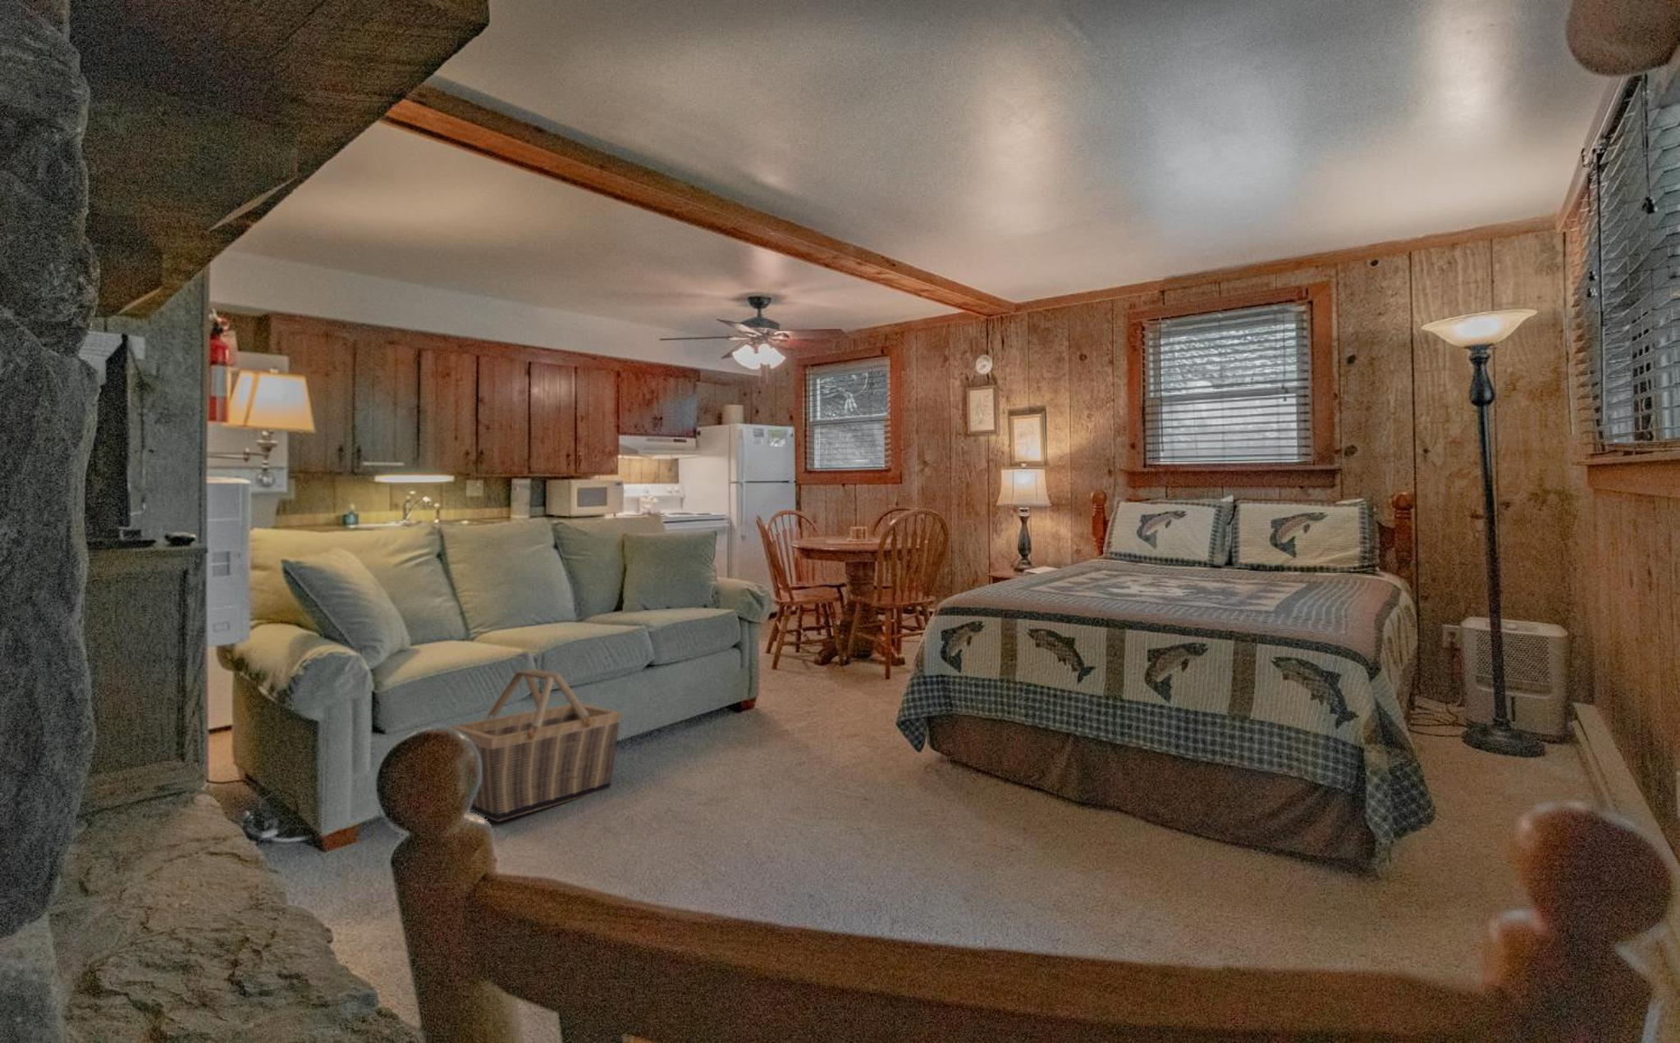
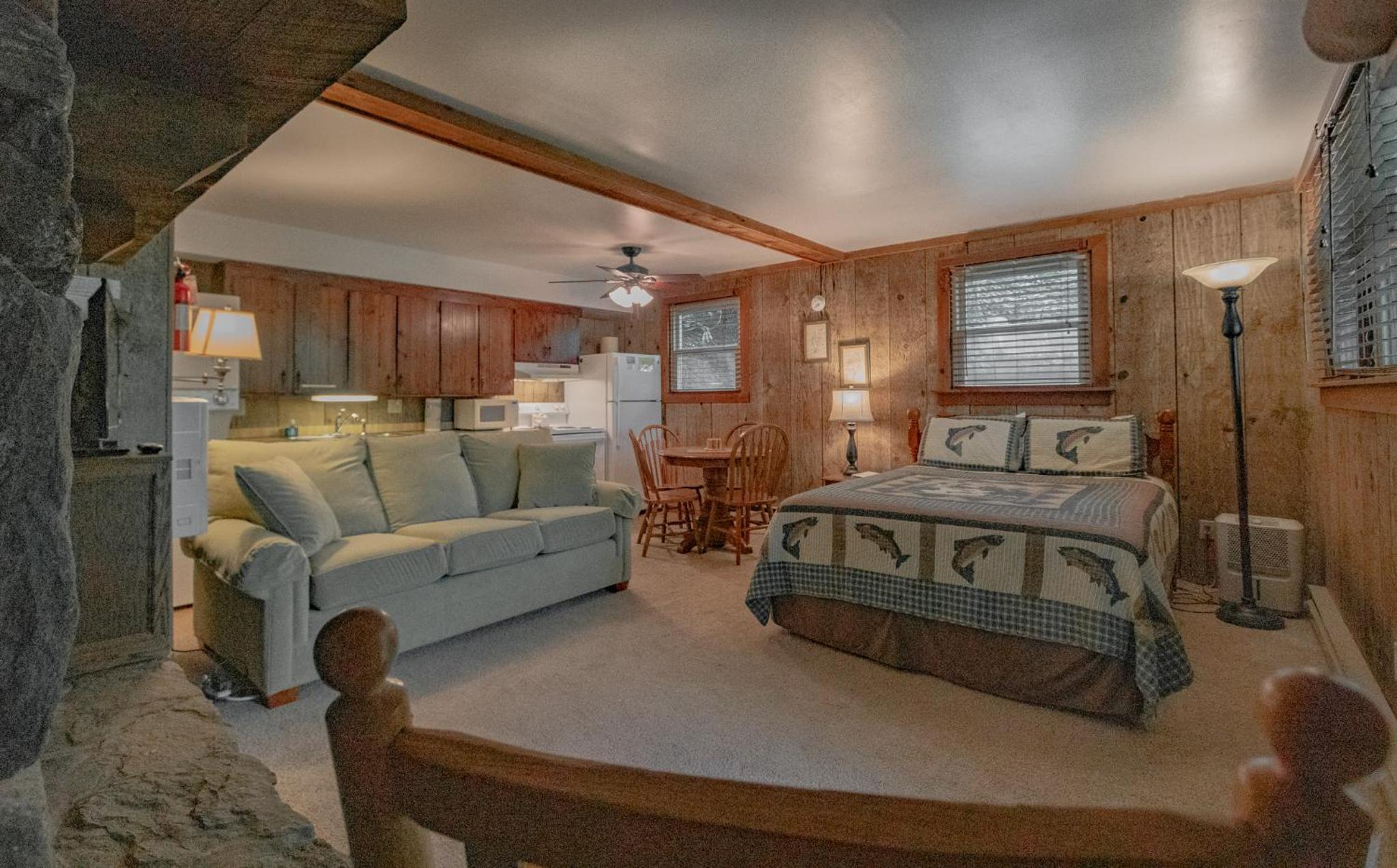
- basket (539, 734)
